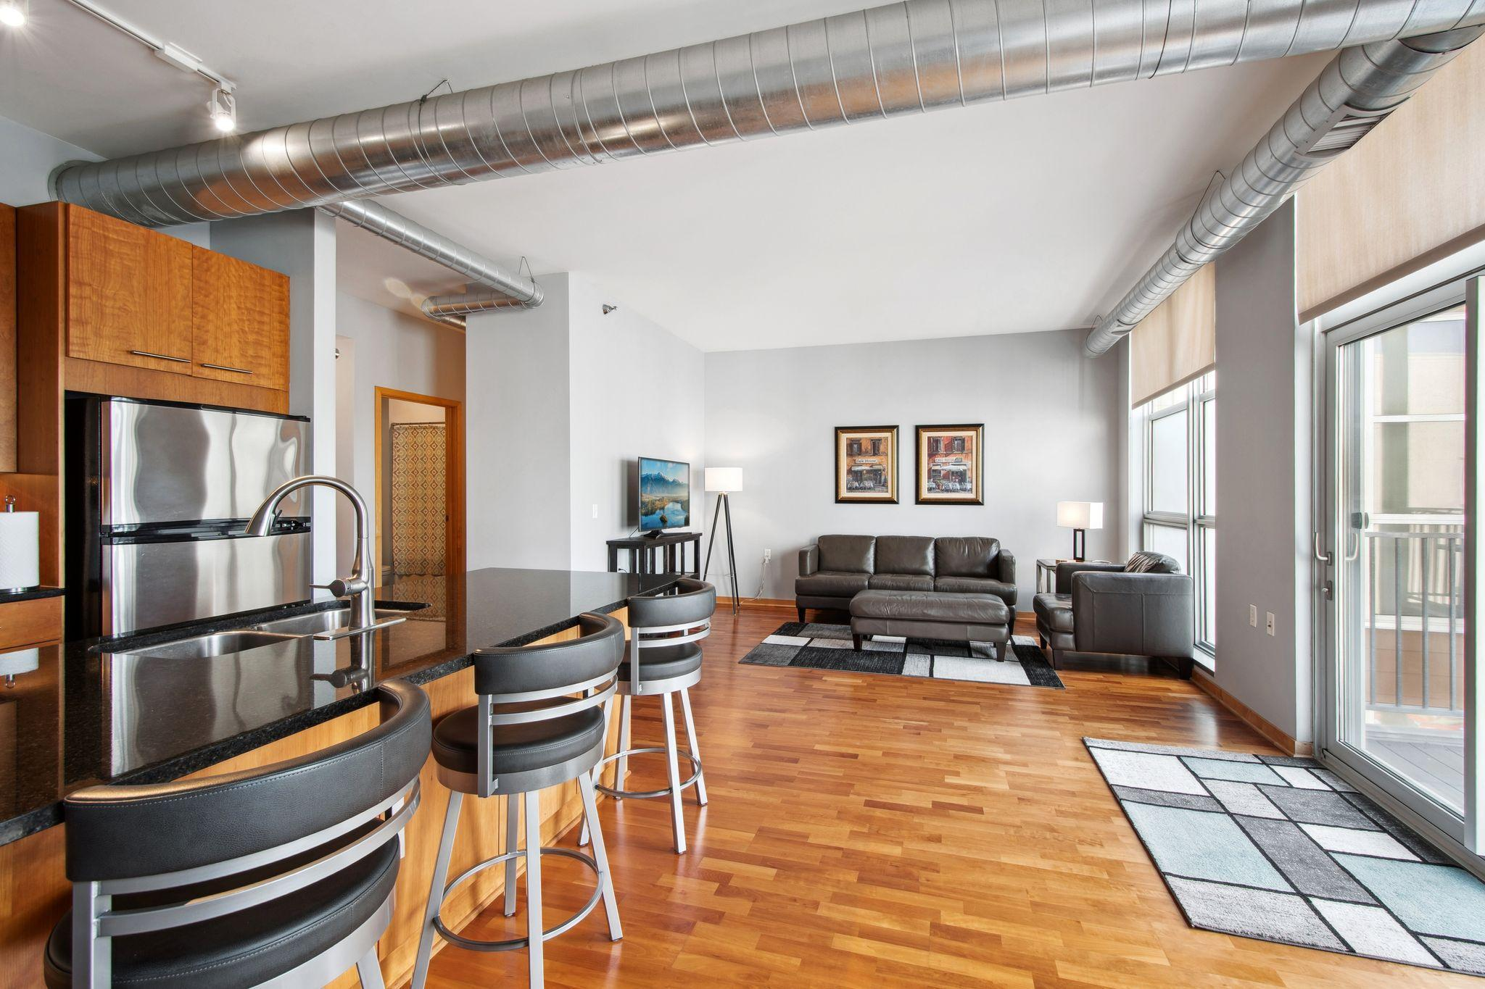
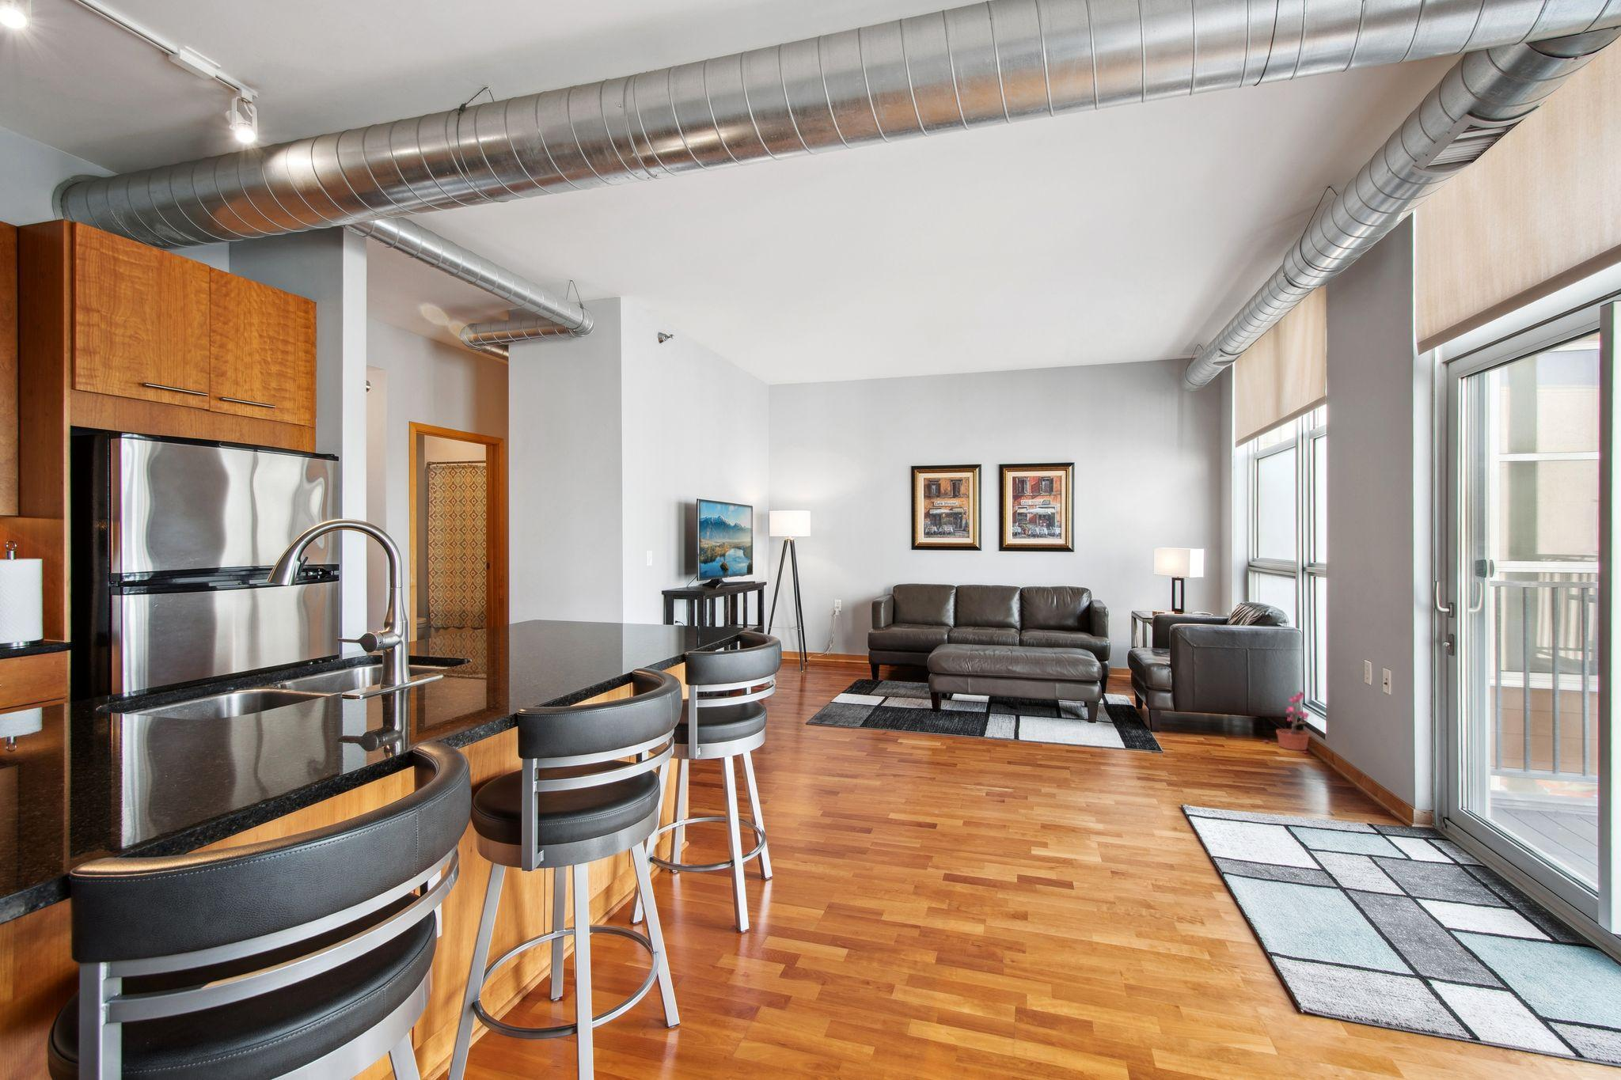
+ potted plant (1288, 717)
